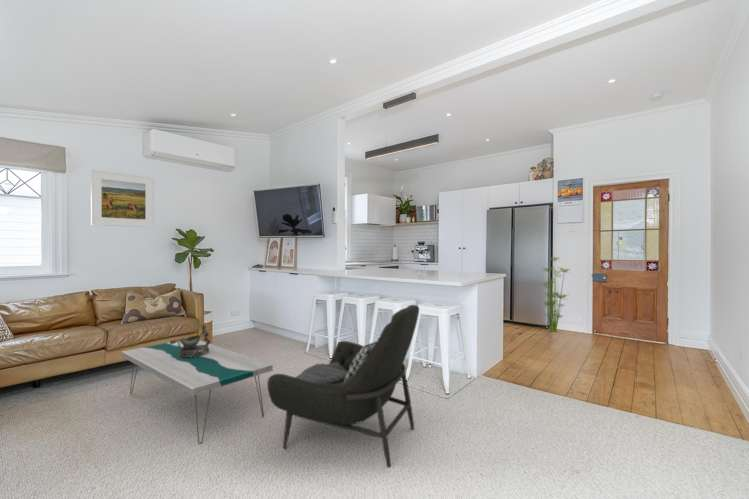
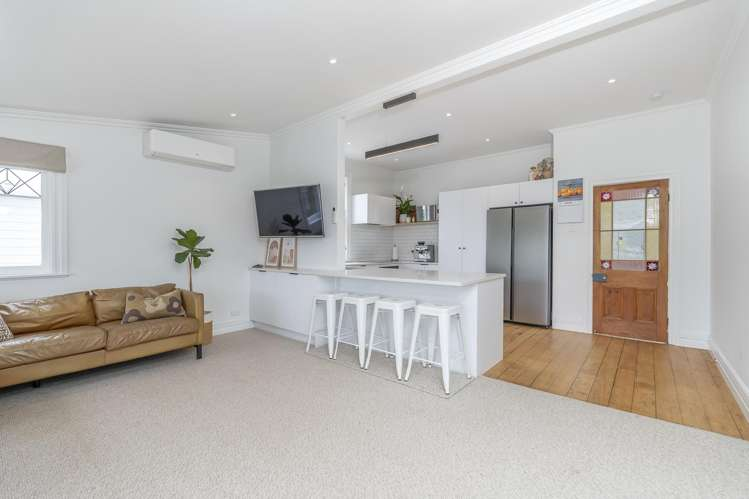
- decorative bowl (191, 340)
- armchair (348, 368)
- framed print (124, 200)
- coffee table (192, 381)
- indoor plant (555, 294)
